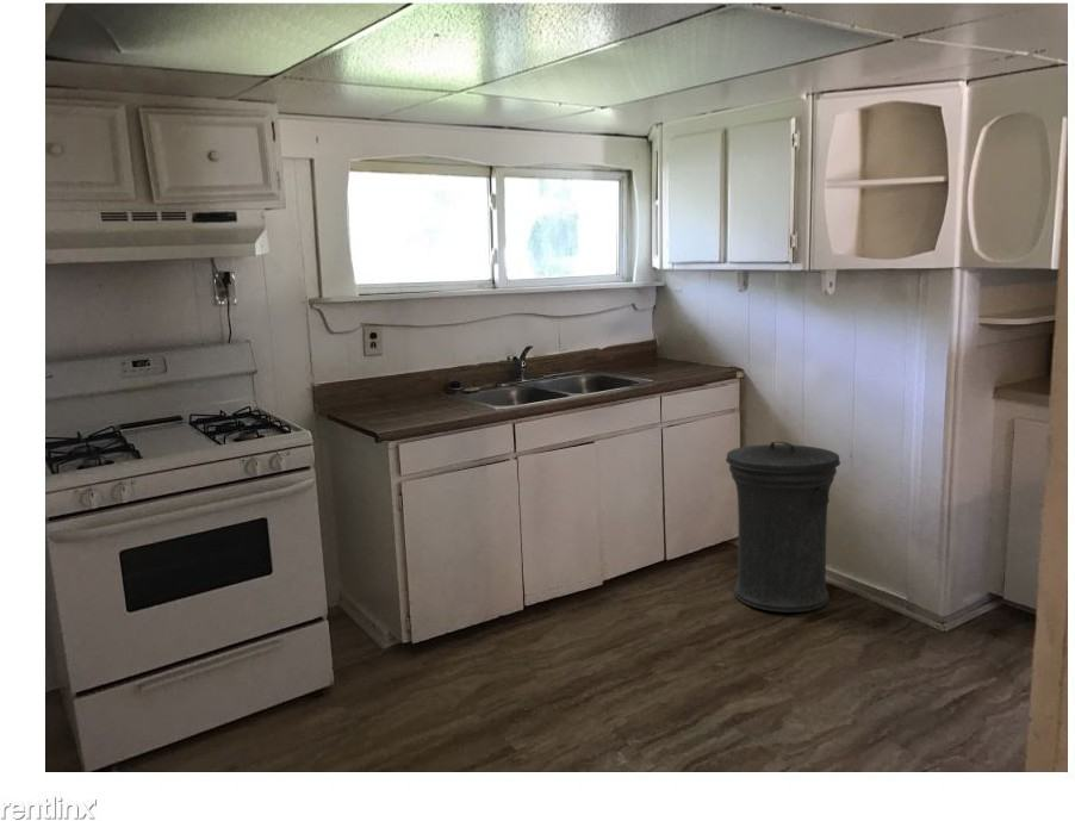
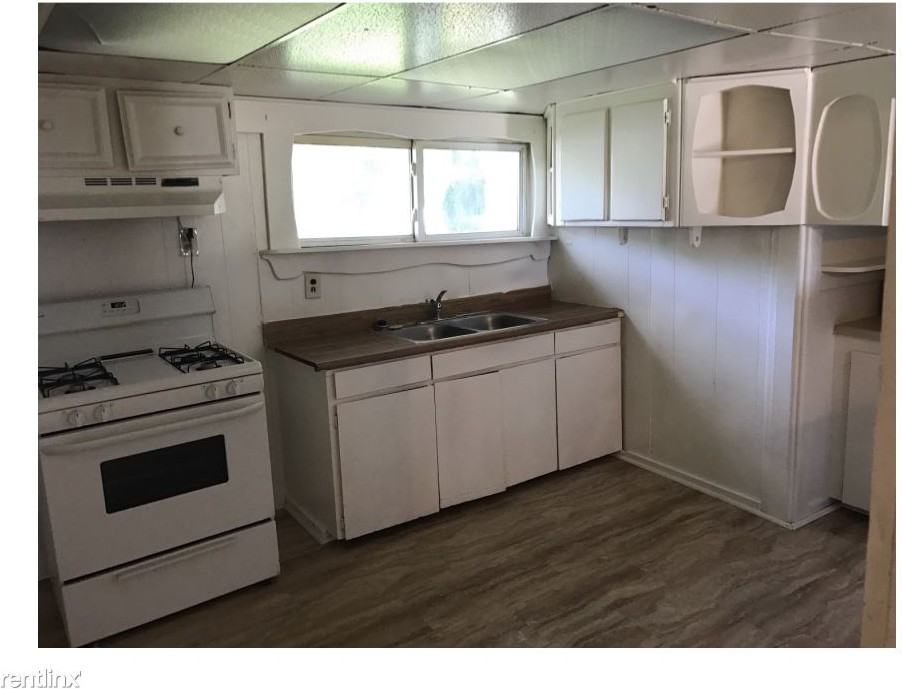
- trash can (781, 520)
